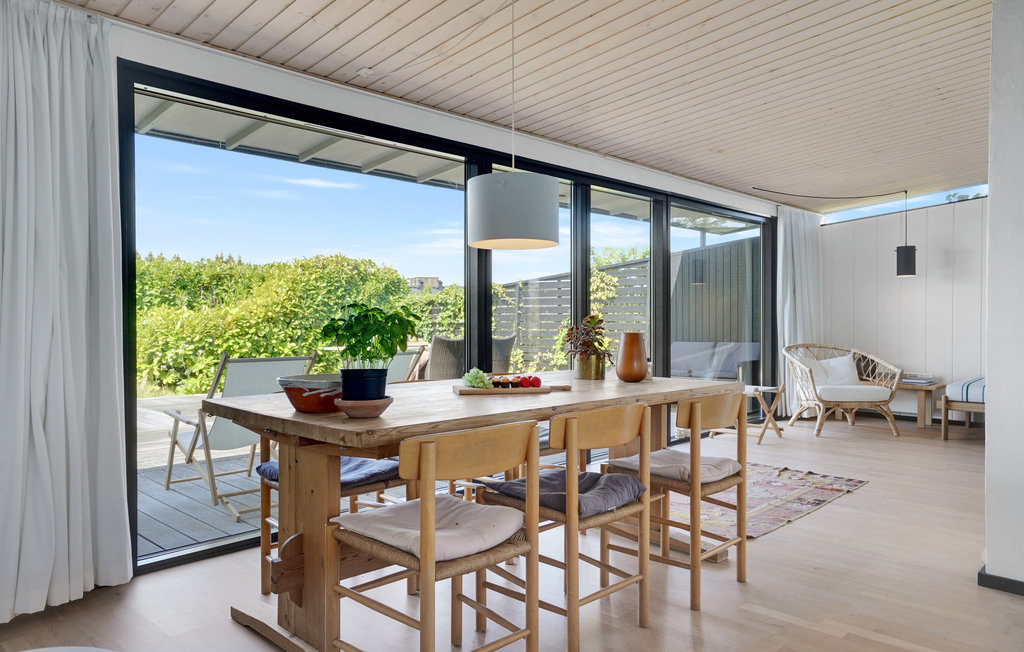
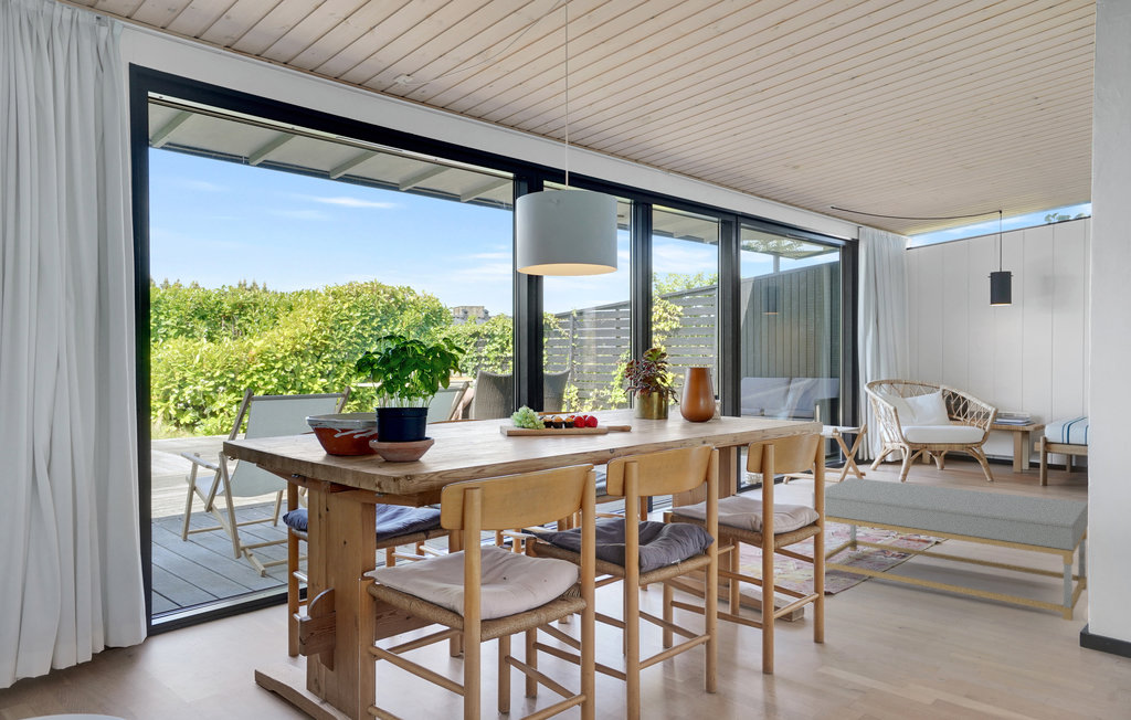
+ coffee table (944, 538)
